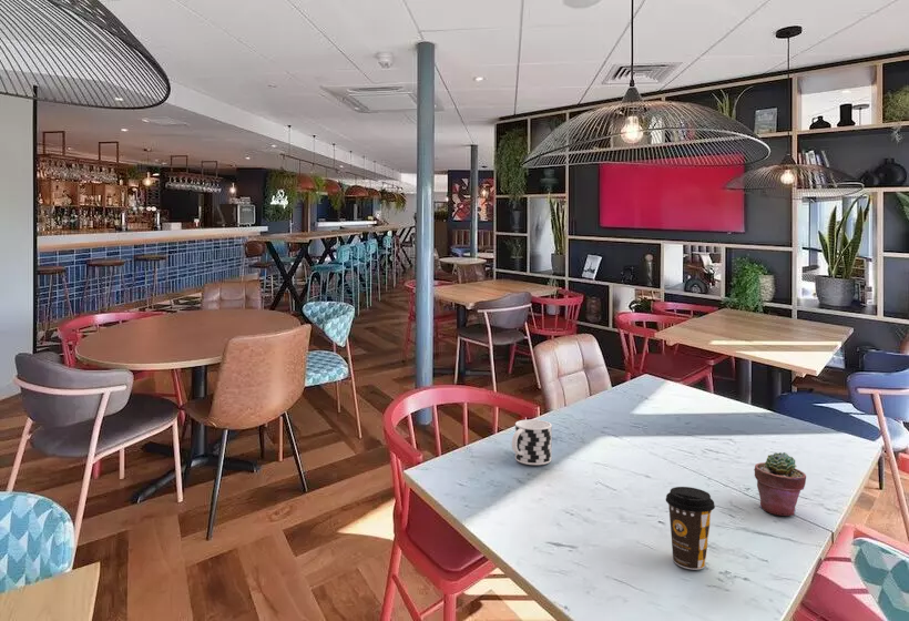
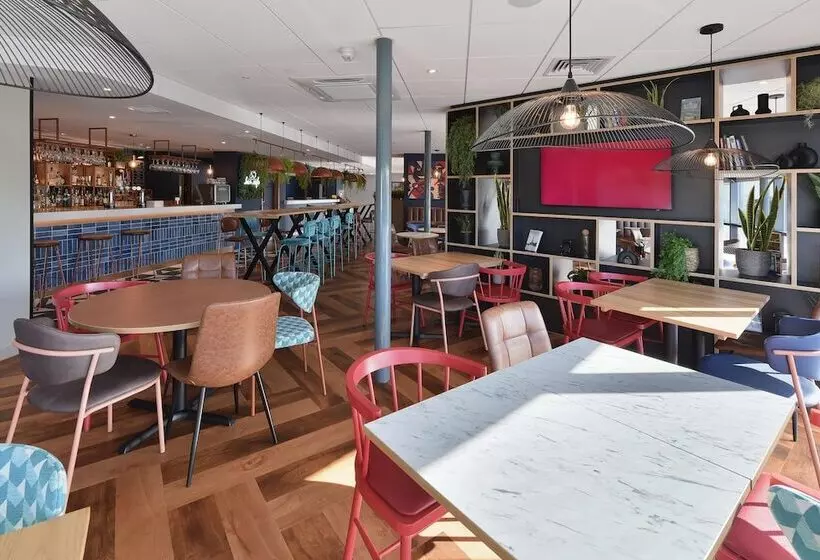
- potted succulent (779, 481)
- coffee cup (688, 527)
- cup (529, 442)
